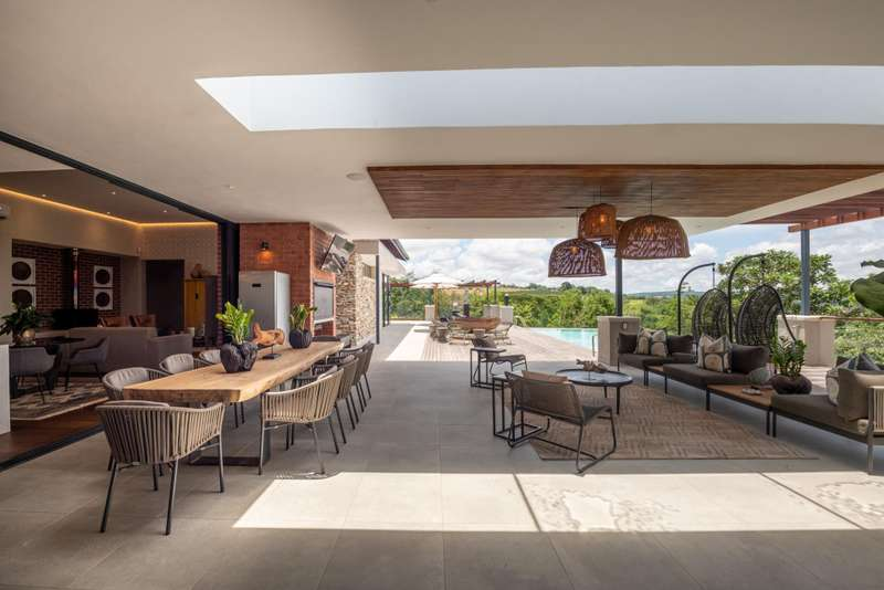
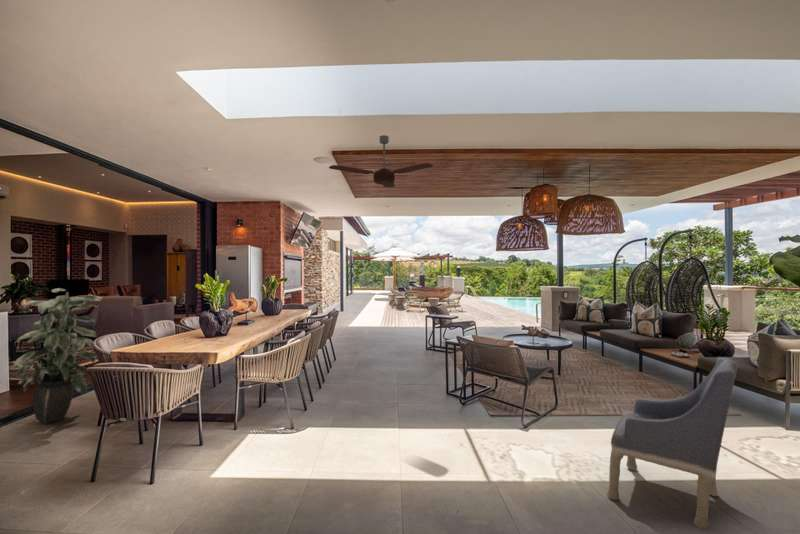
+ ceiling fan (383, 162)
+ indoor plant (60, 354)
+ armchair (671, 427)
